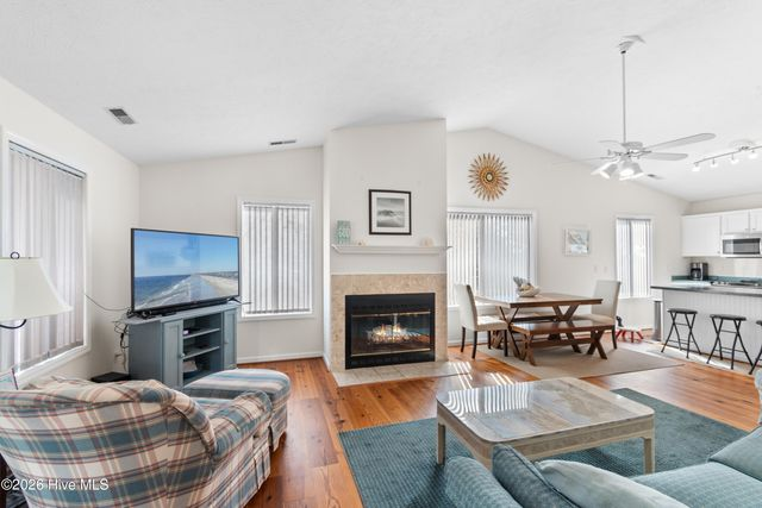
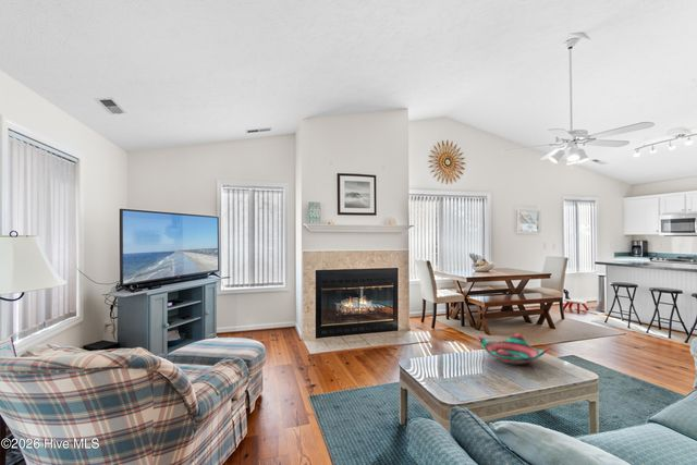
+ decorative bowl (511, 350)
